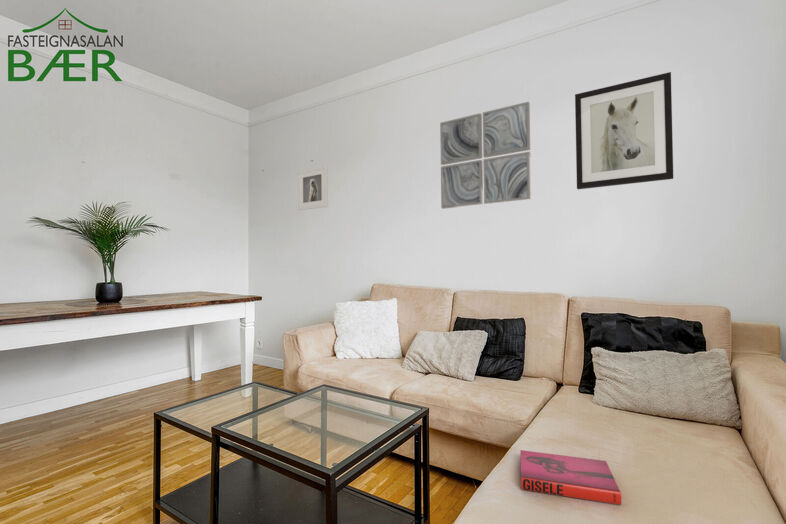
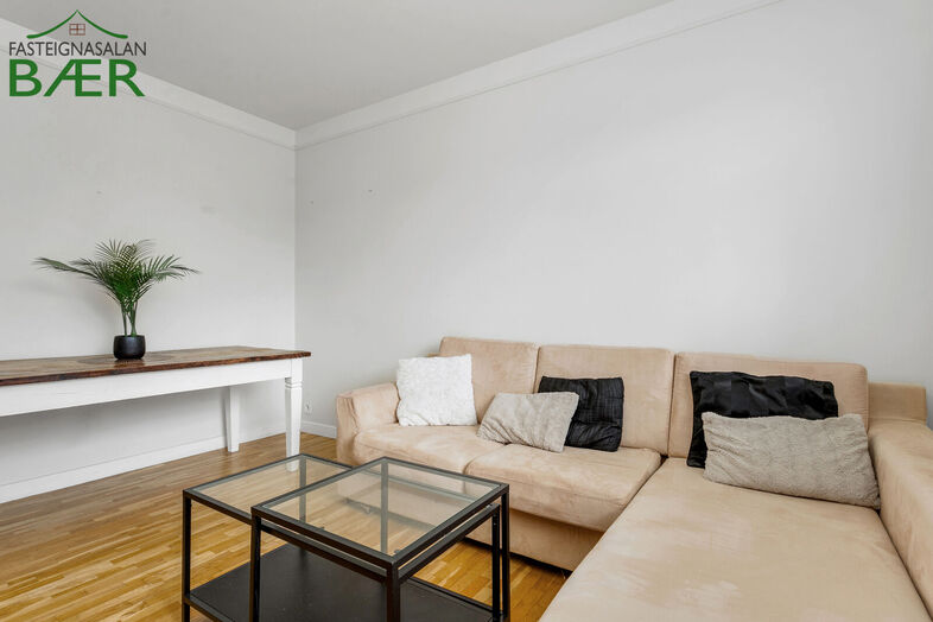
- wall art (621, 134)
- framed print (312, 188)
- hardback book (565, 474)
- wall art (483, 159)
